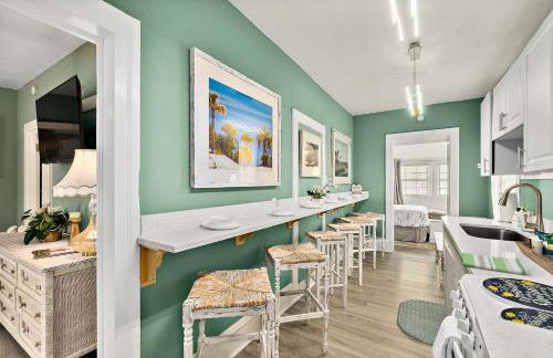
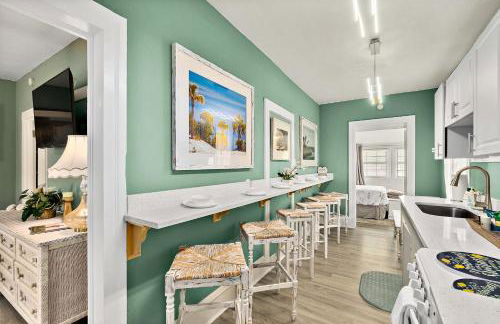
- dish towel (491, 262)
